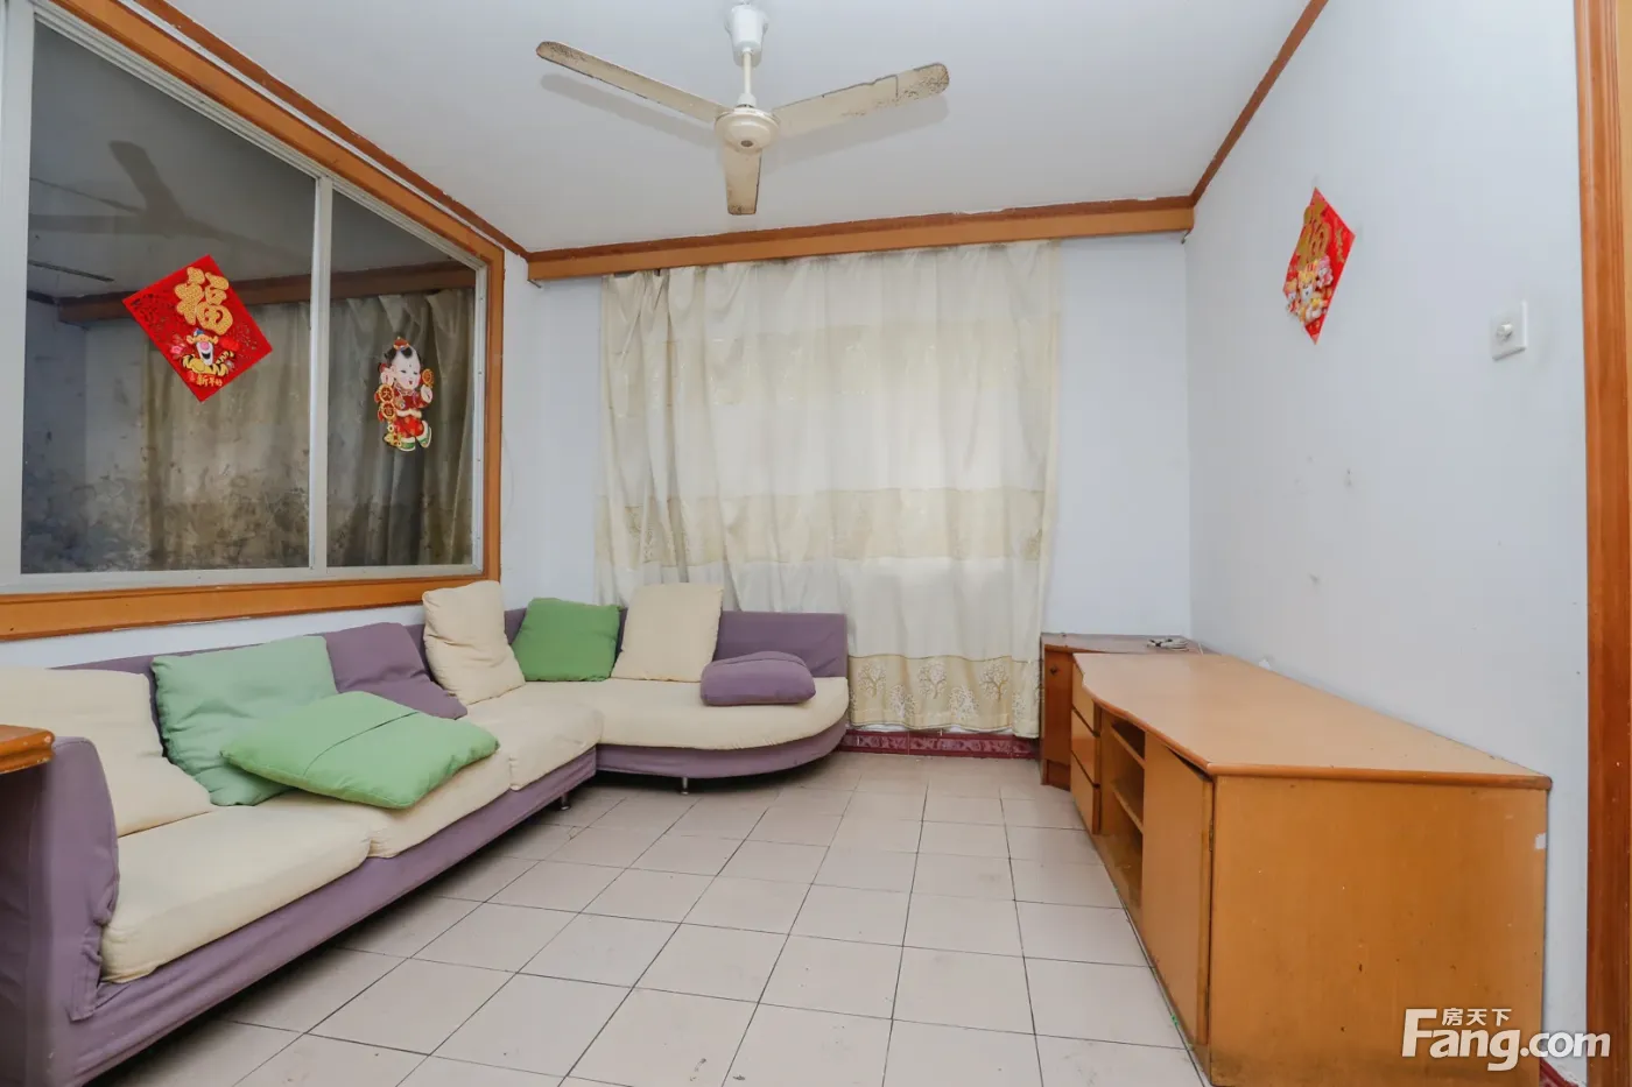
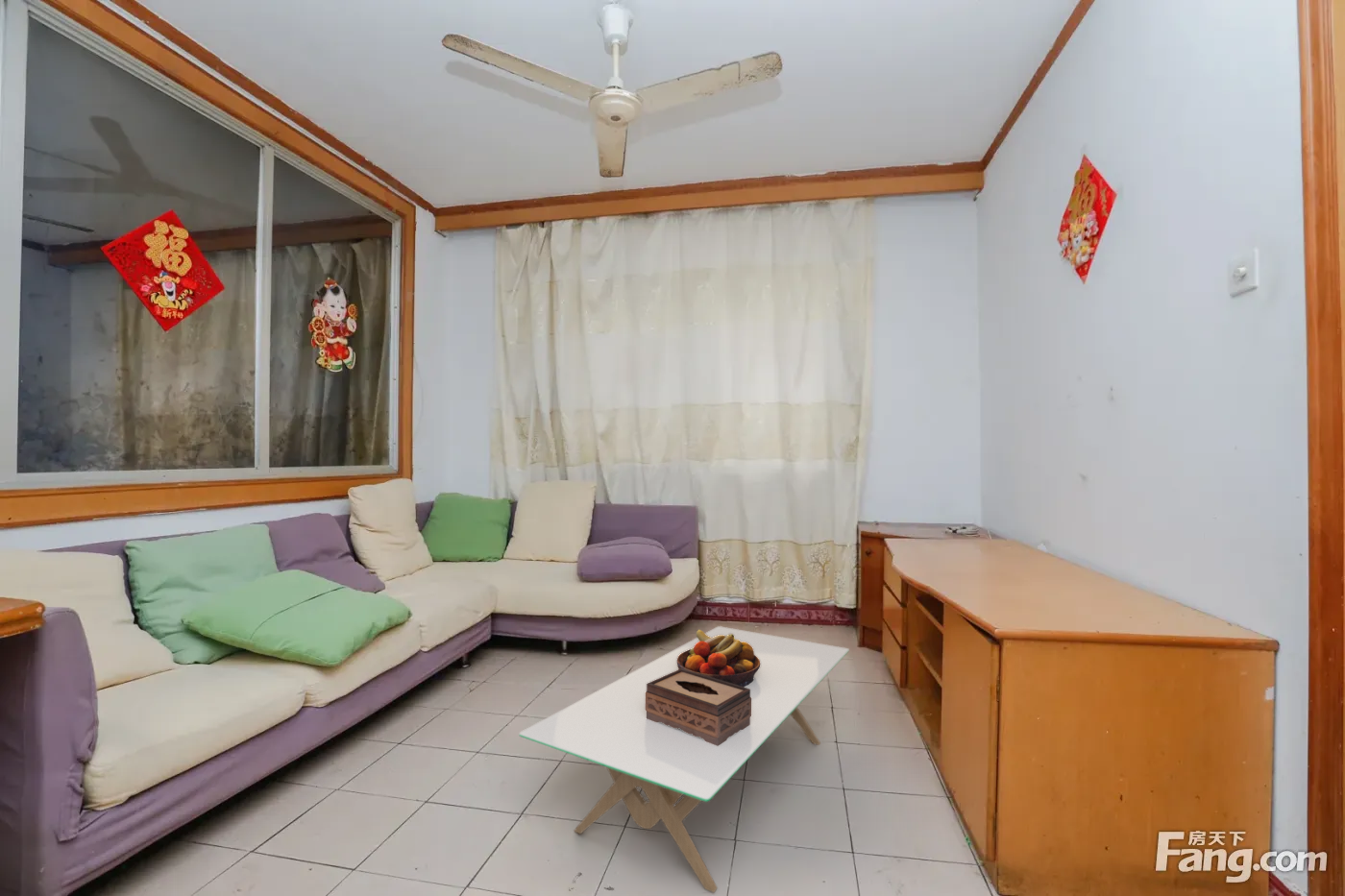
+ fruit bowl (717, 655)
+ coffee table (710, 743)
+ tissue box (697, 703)
